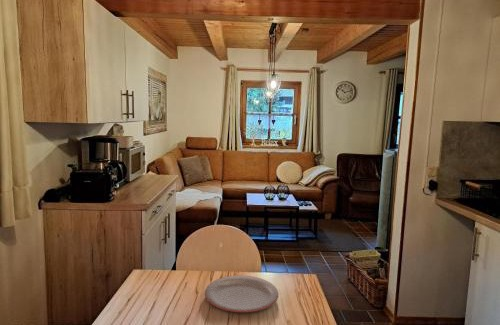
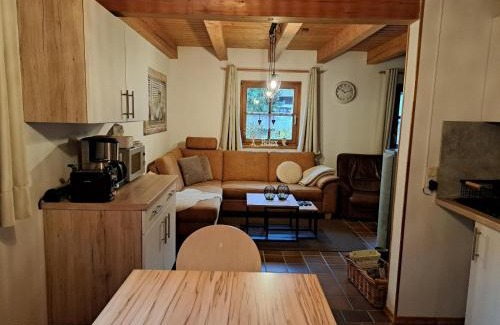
- plate (241, 294)
